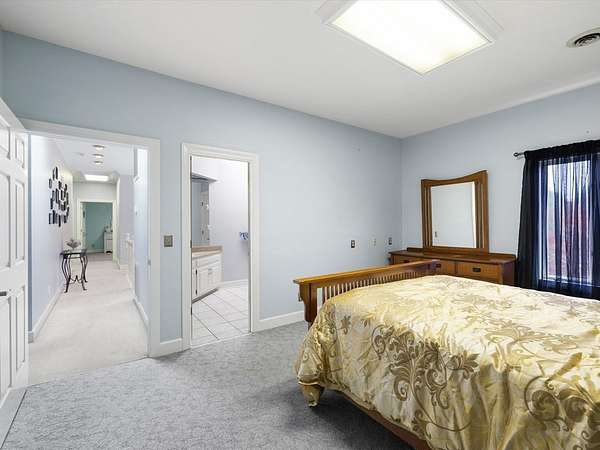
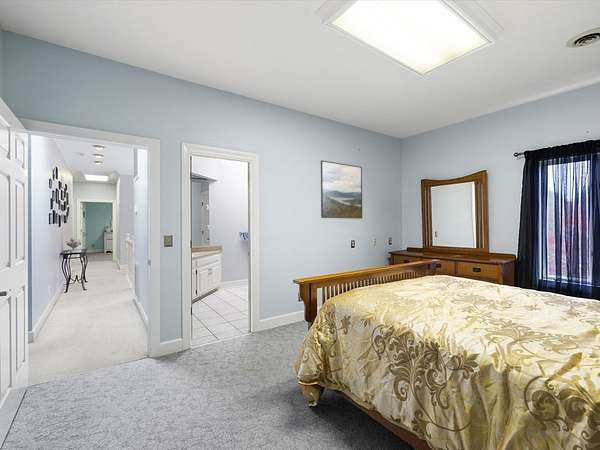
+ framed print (342, 191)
